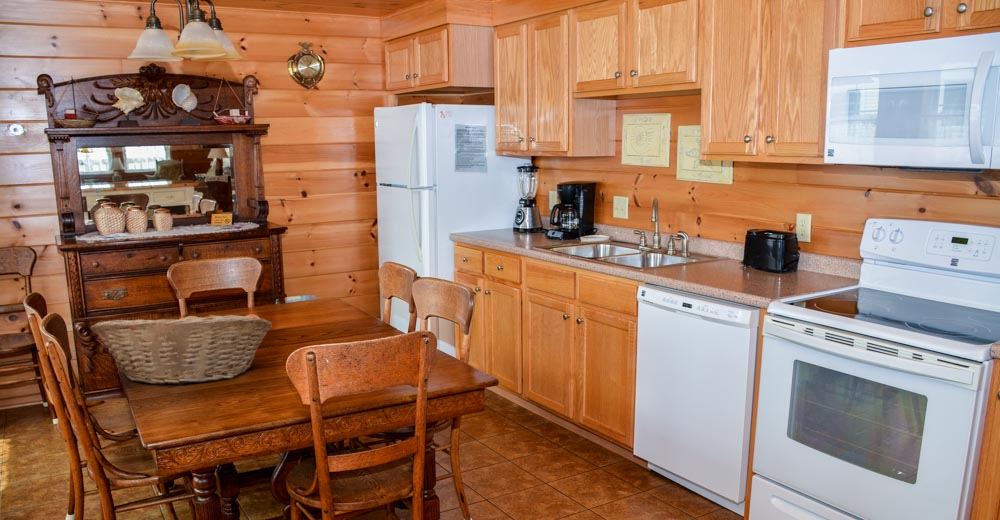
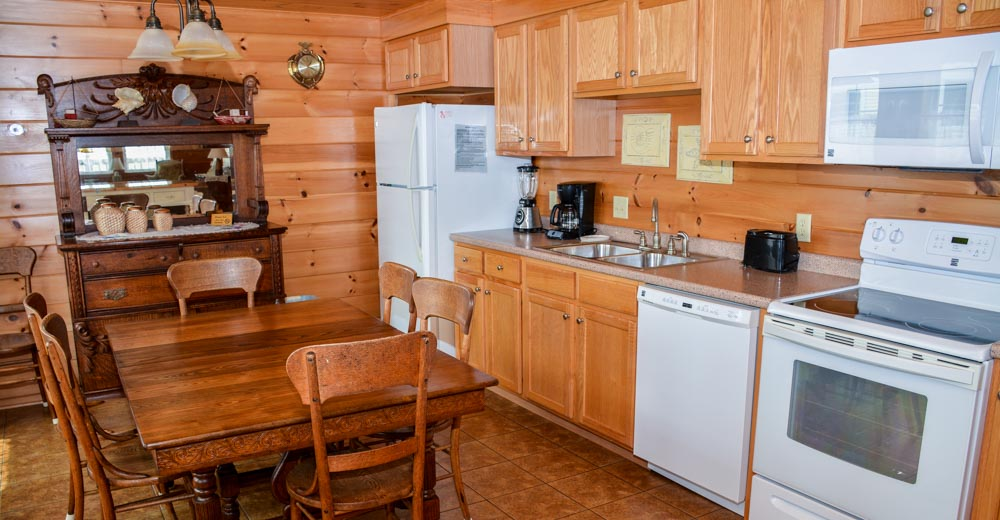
- fruit basket (185, 339)
